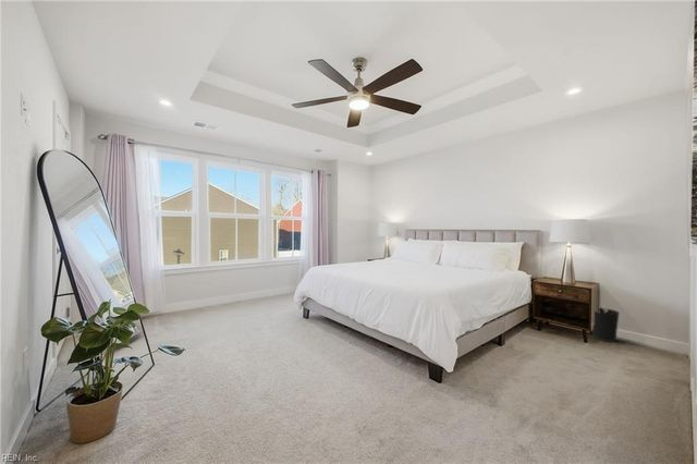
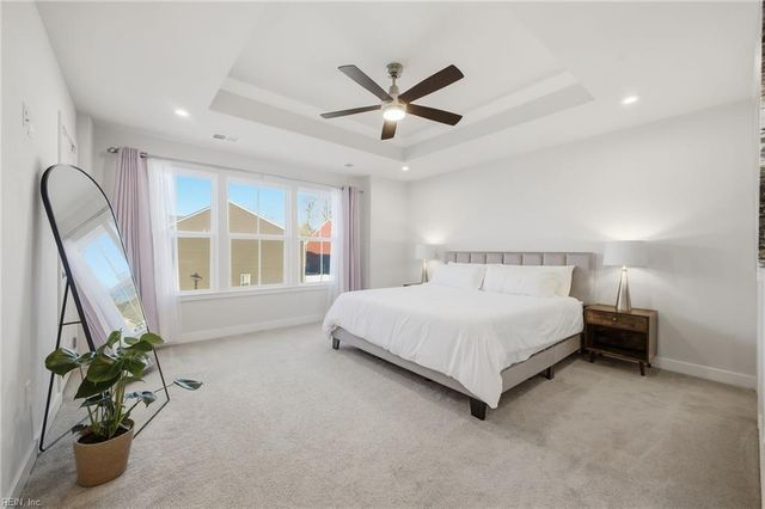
- wastebasket (602, 323)
